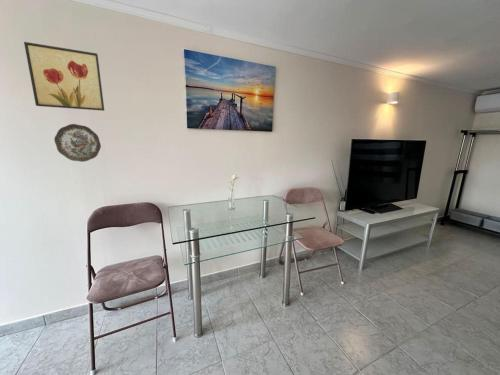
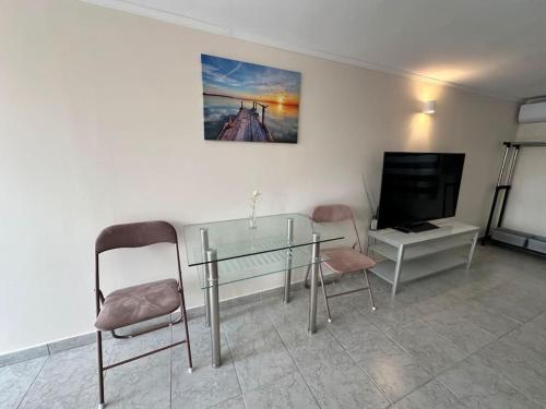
- decorative plate (79, 143)
- wall art (68, 79)
